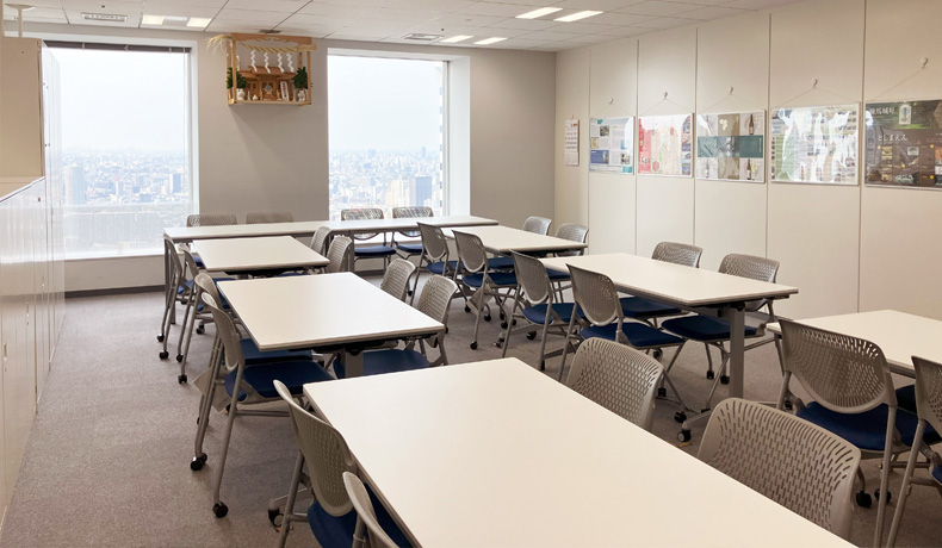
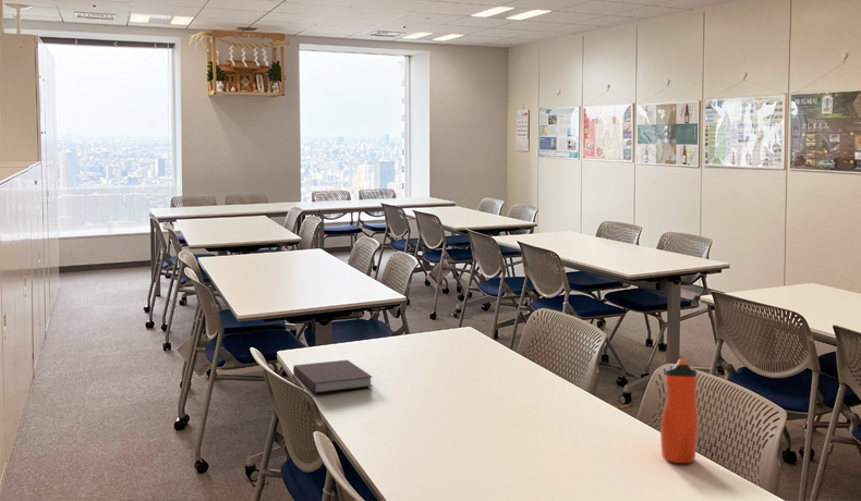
+ notebook (331, 375)
+ water bottle (679, 408)
